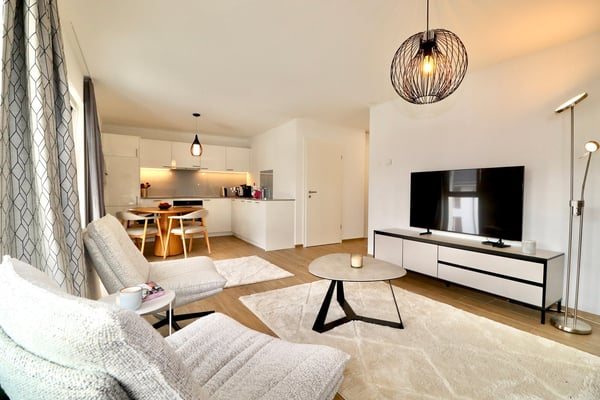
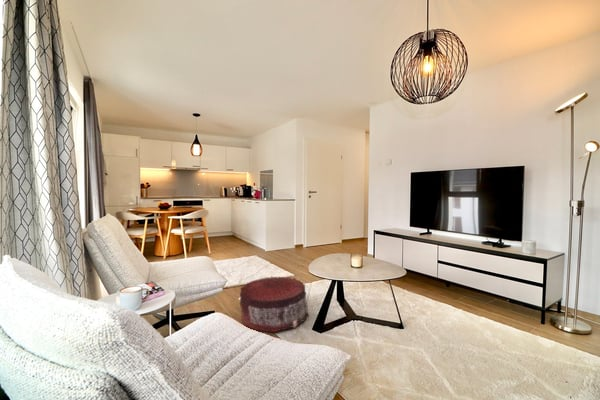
+ pouf (274, 299)
